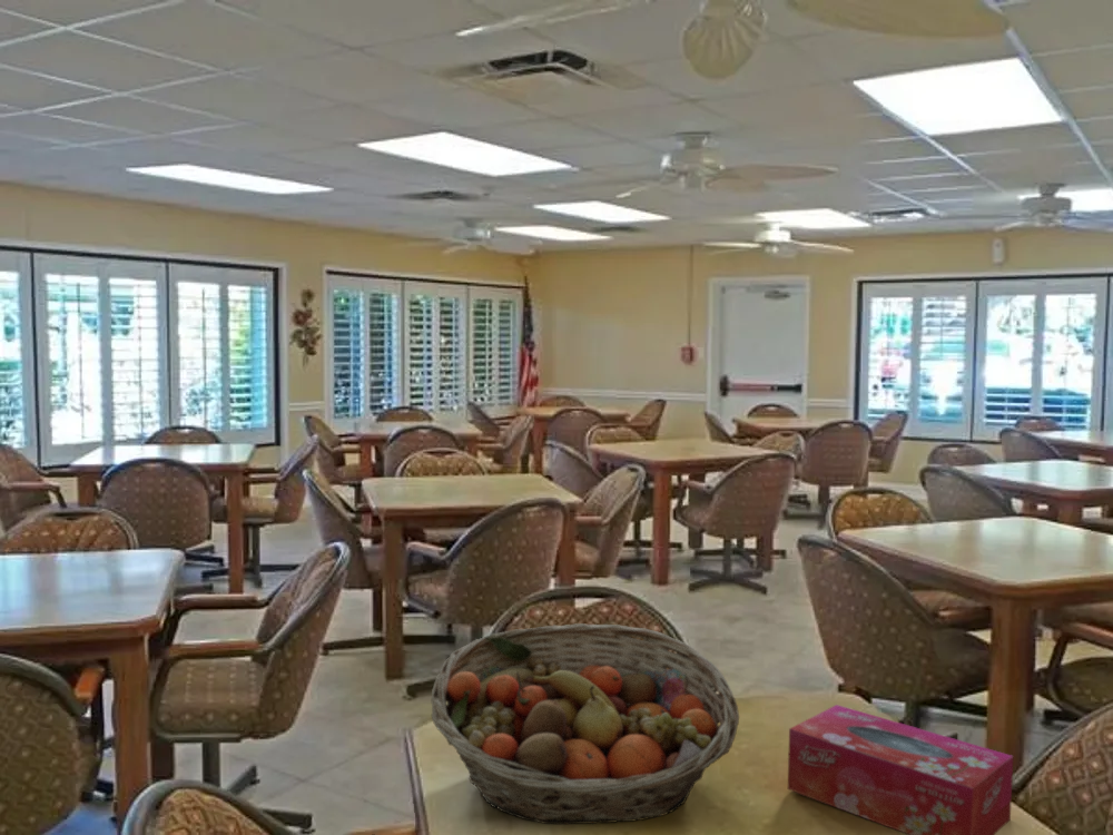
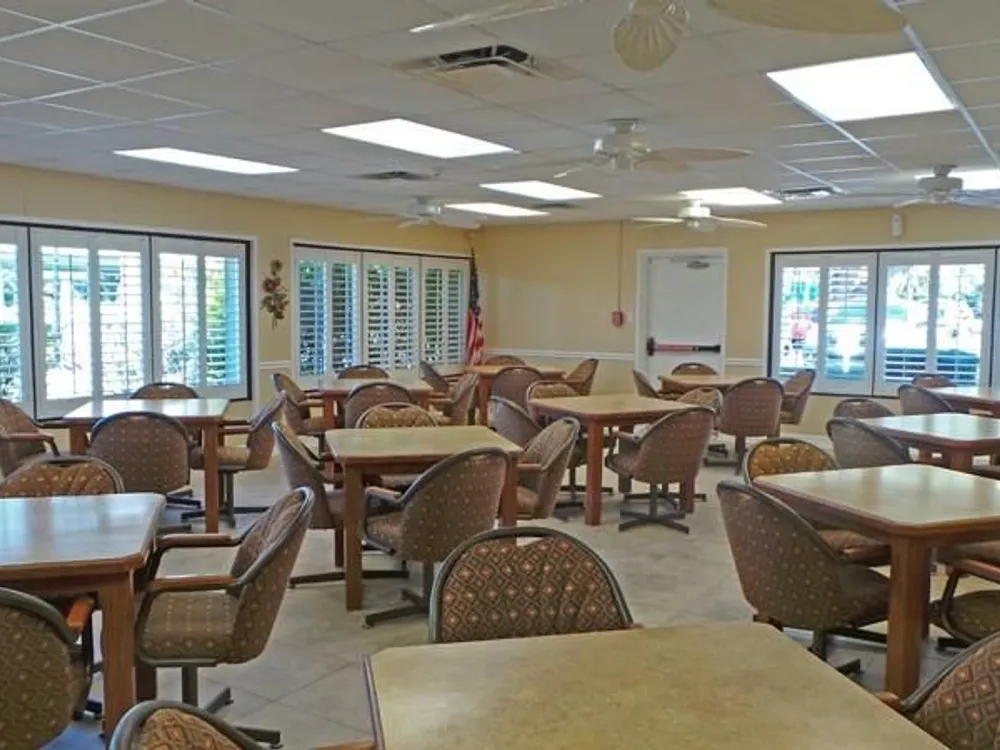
- fruit basket (583, 718)
- tissue box (896, 773)
